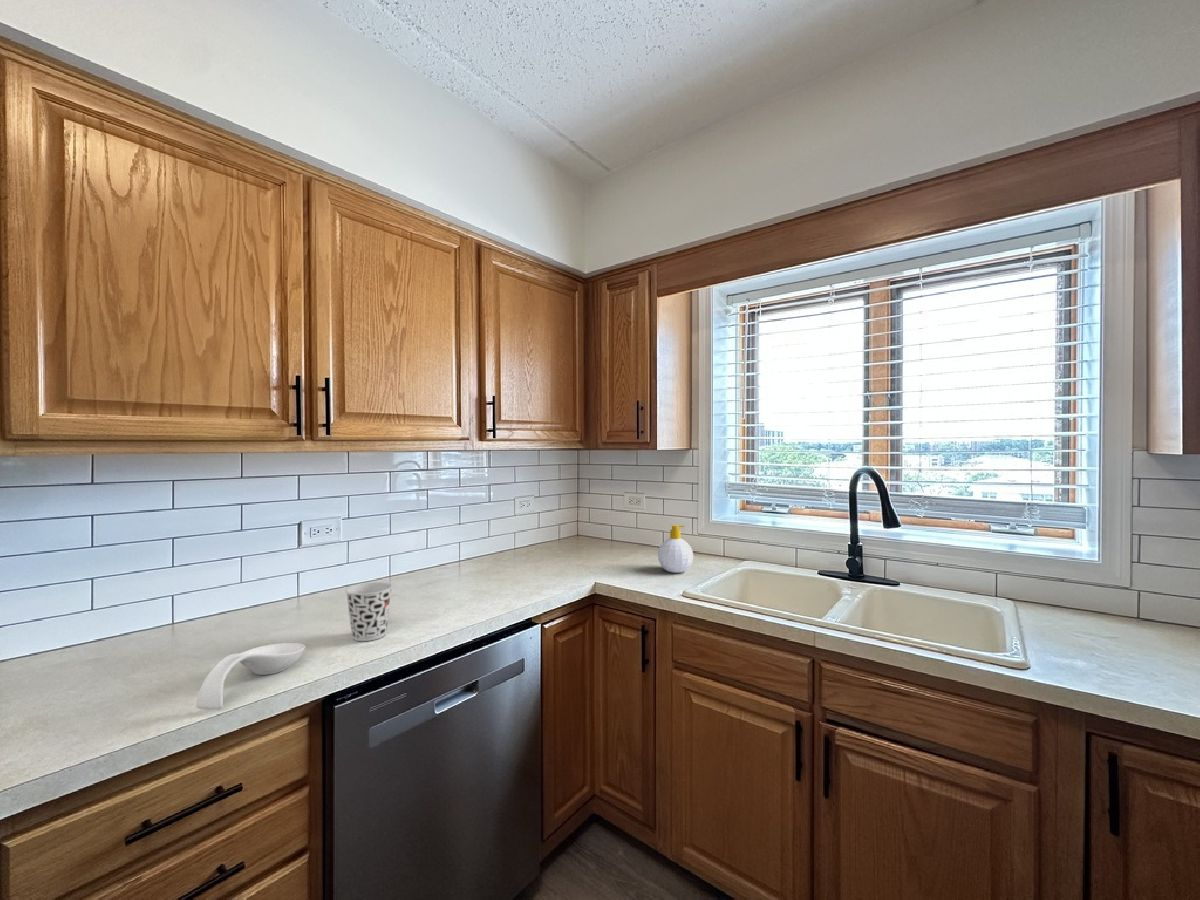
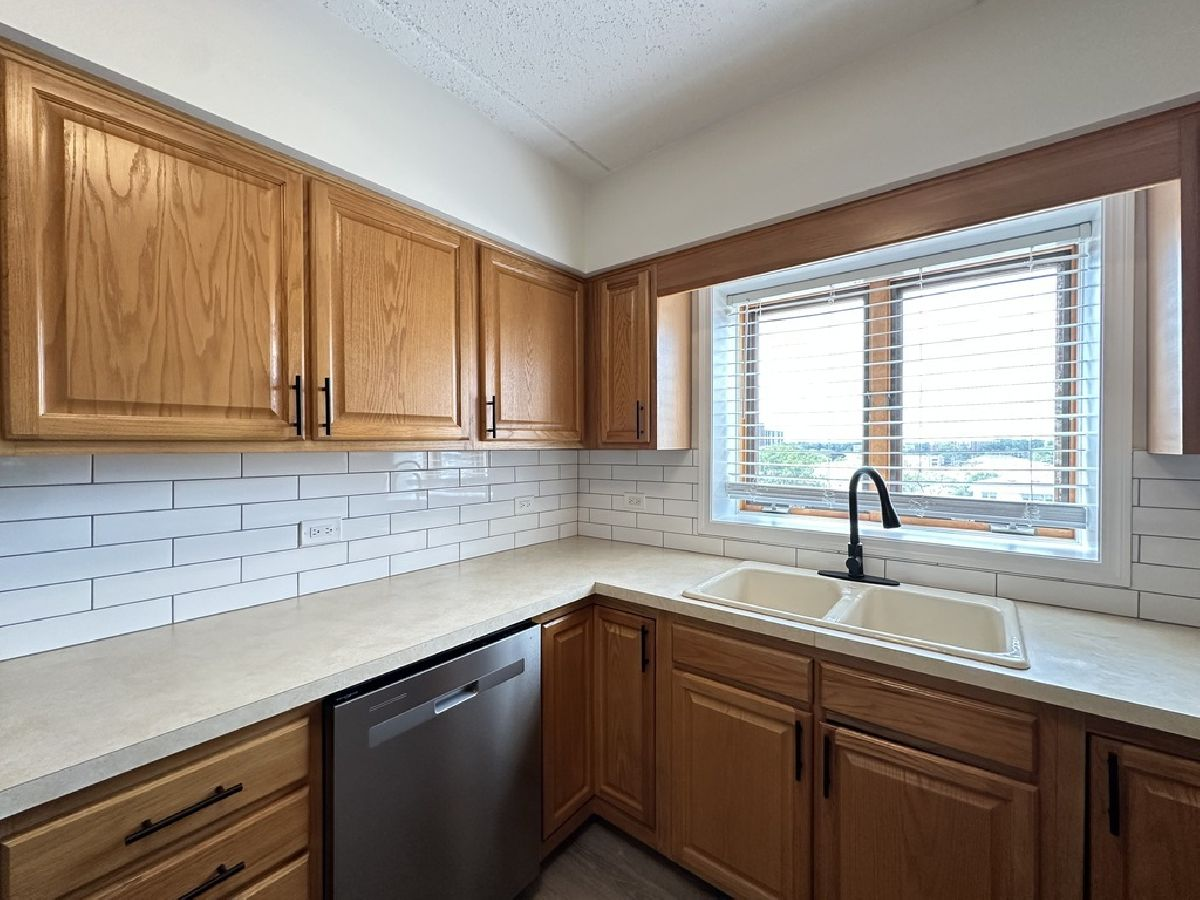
- cup (369, 611)
- soap bottle (675, 548)
- spoon rest (254, 663)
